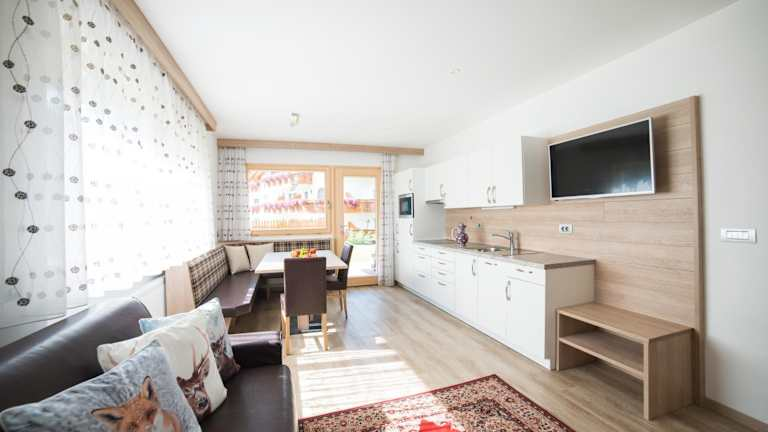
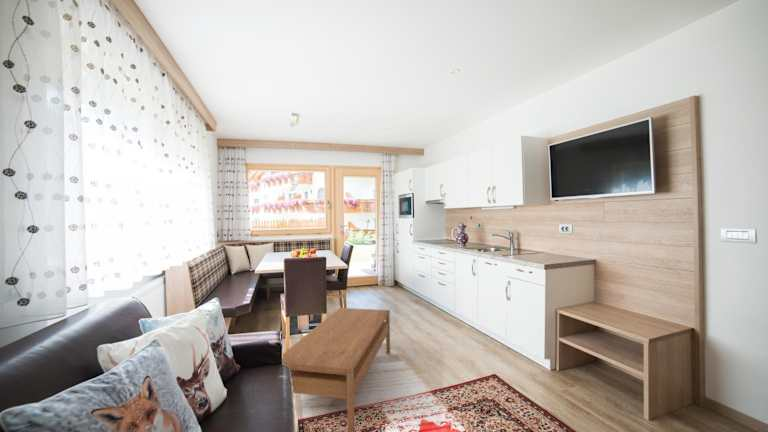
+ coffee table (344, 355)
